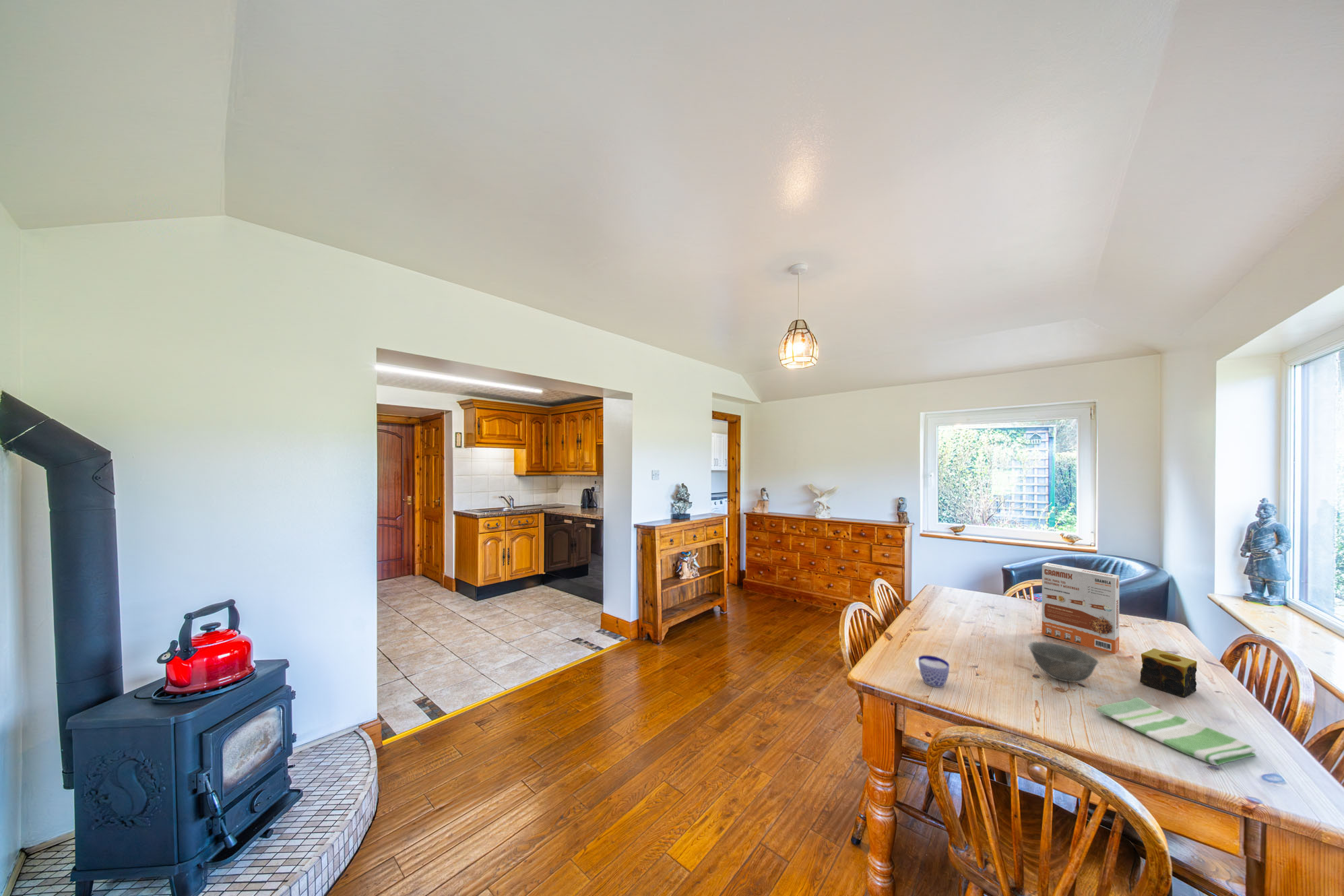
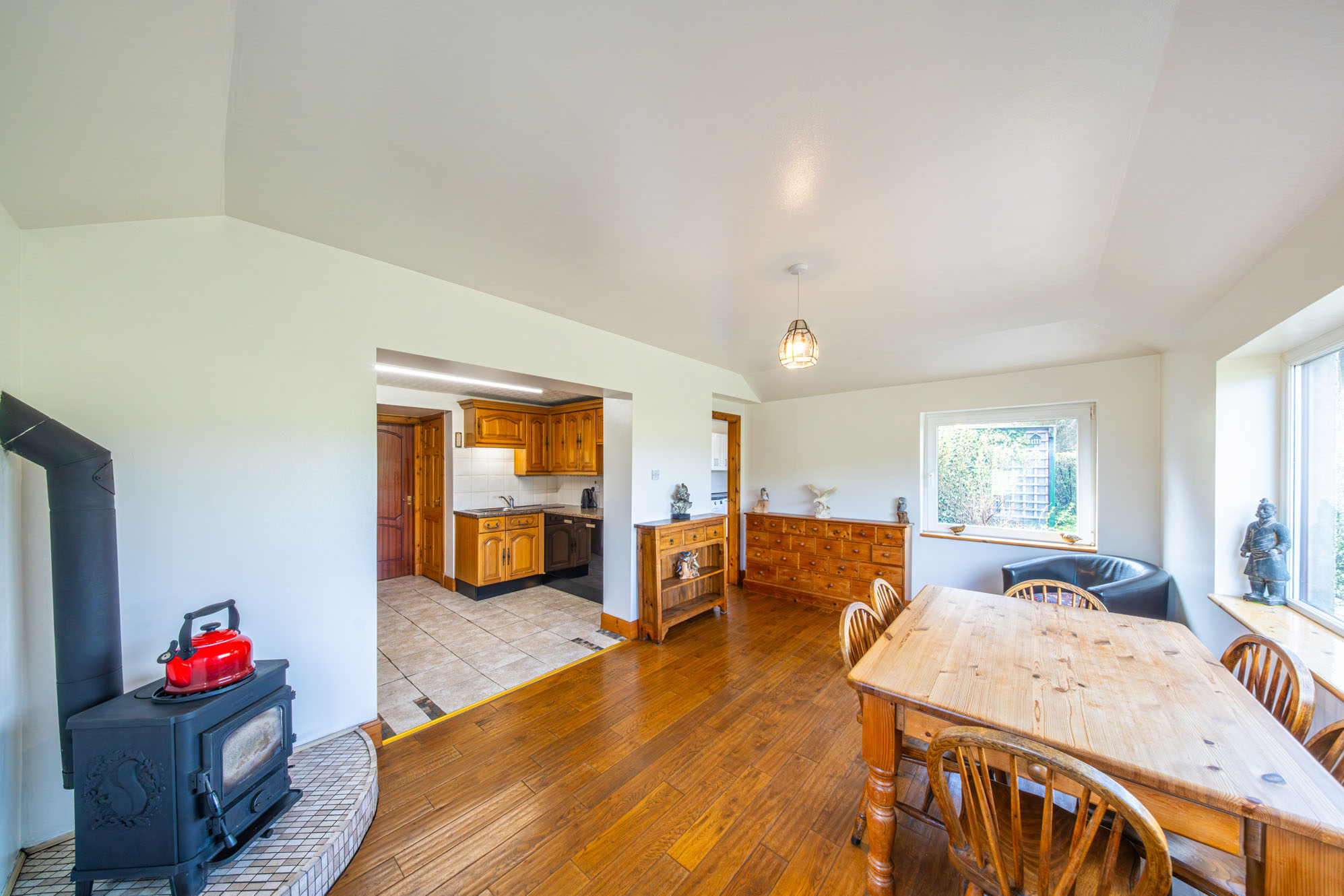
- cup (930, 670)
- dish towel (1171, 728)
- cereal box (1079, 606)
- bowl (1062, 664)
- candle (1167, 672)
